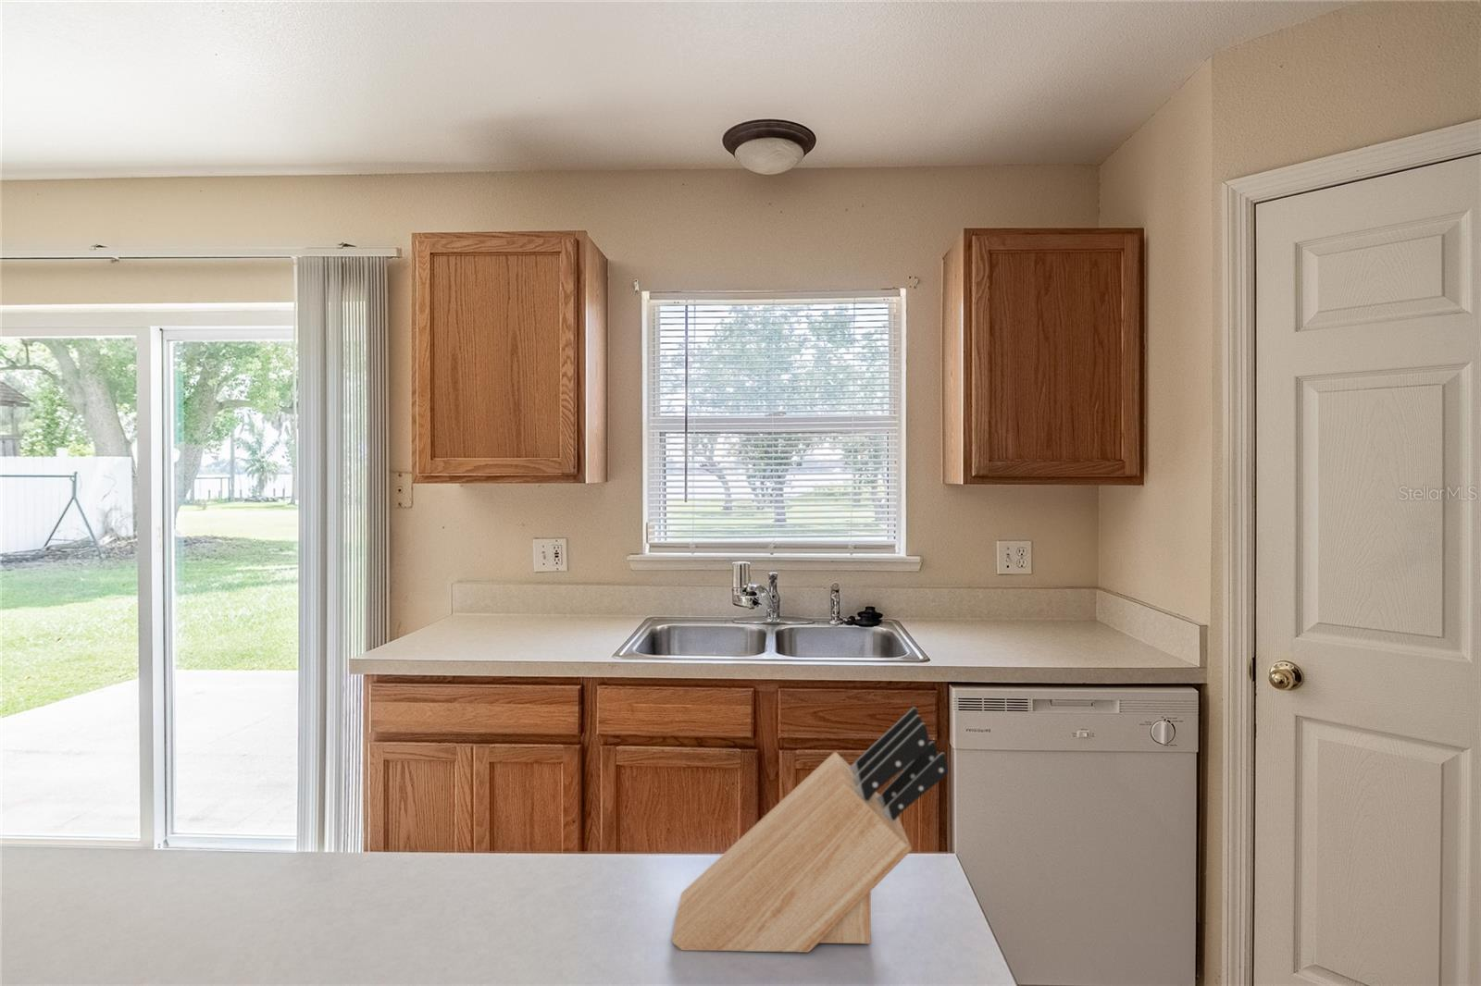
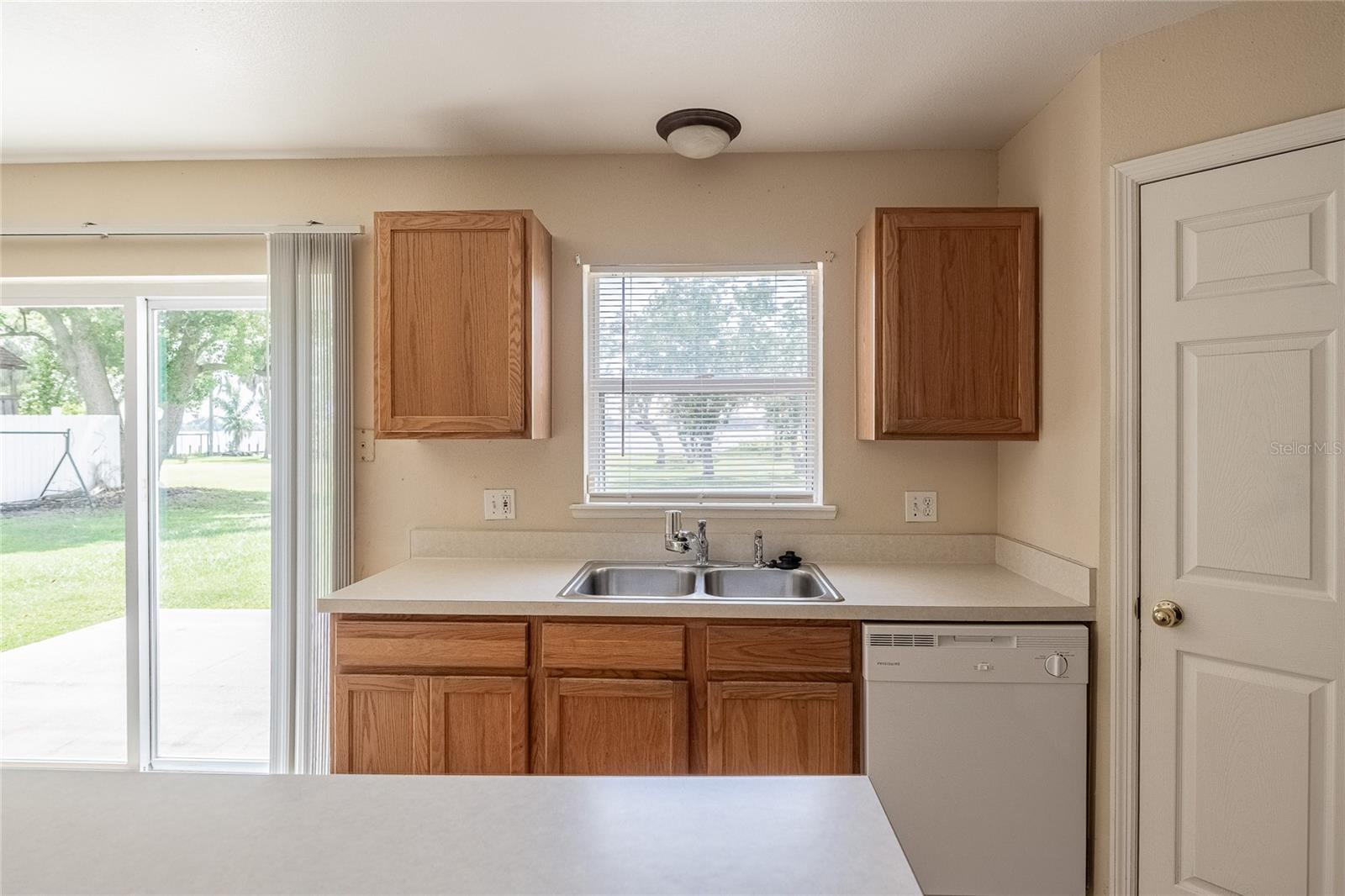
- knife block (809, 820)
